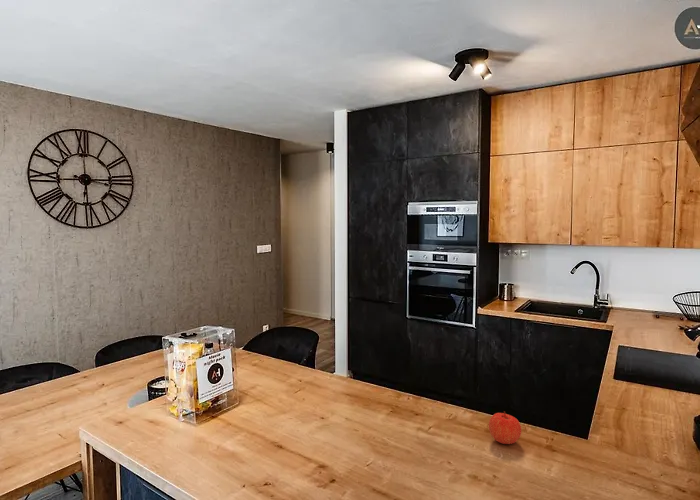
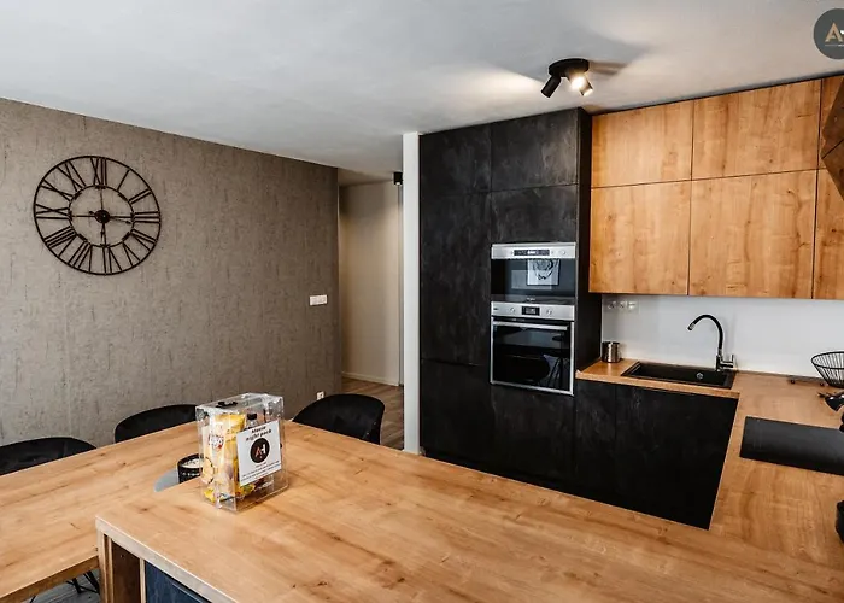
- apple (504, 426)
